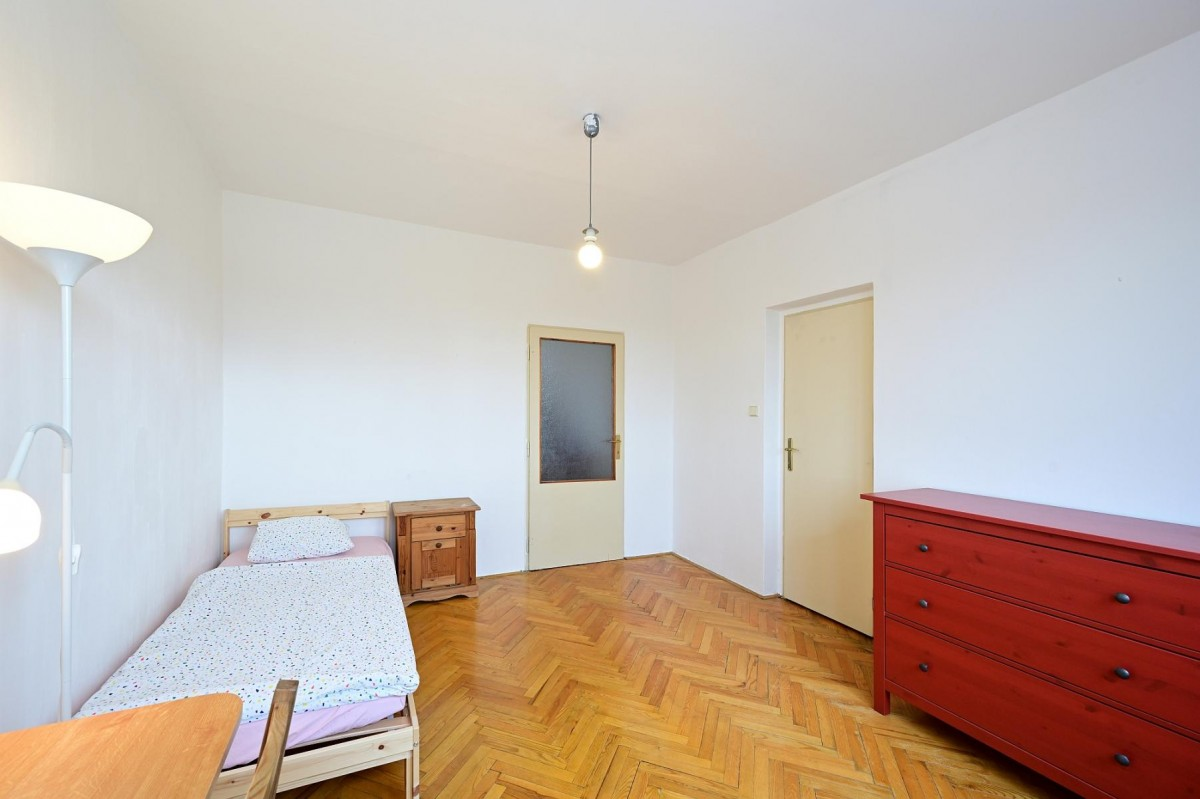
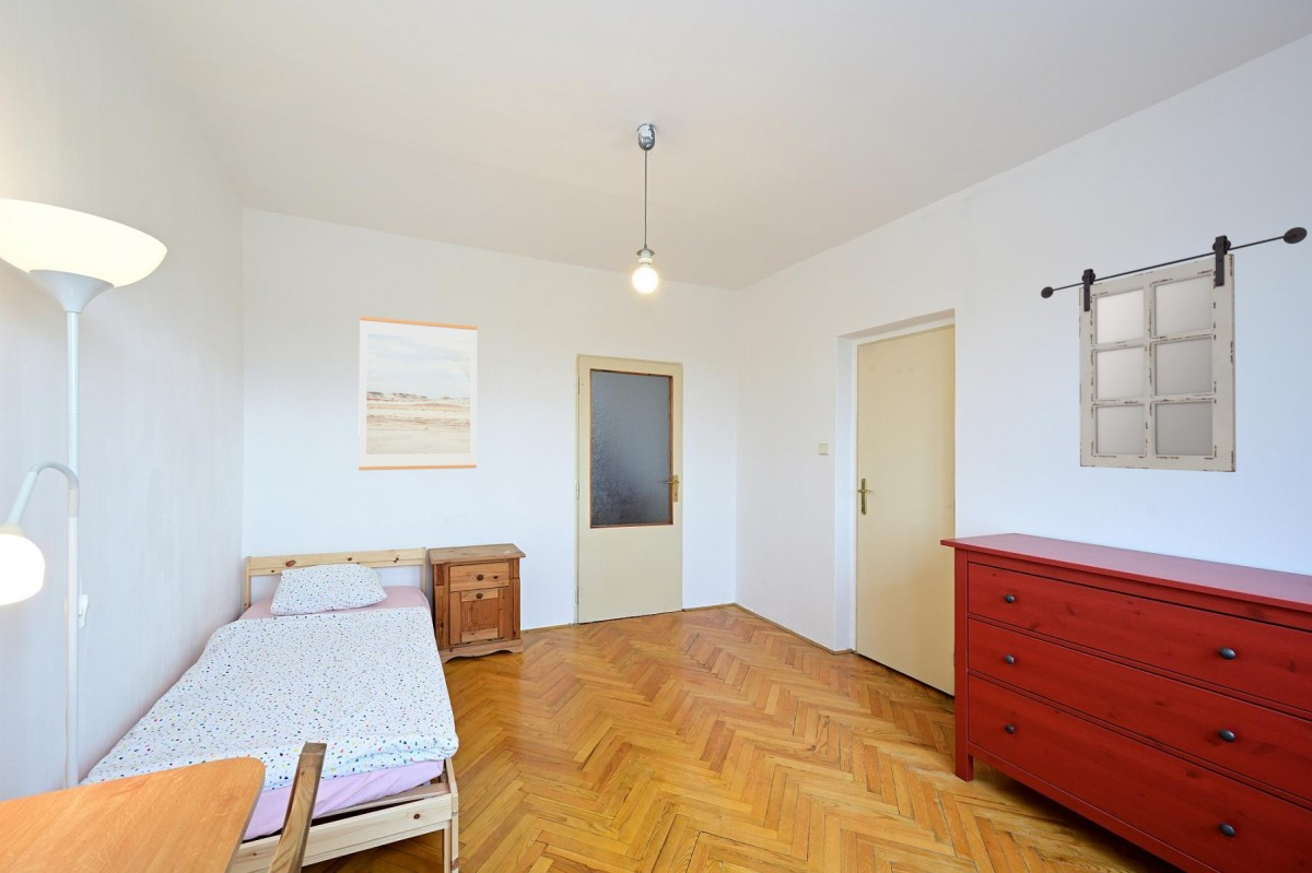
+ wall art (420, 394)
+ home mirror (1149, 361)
